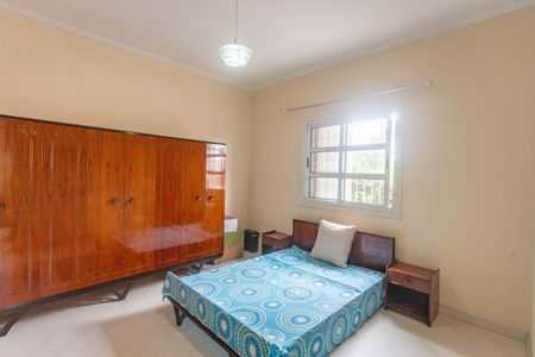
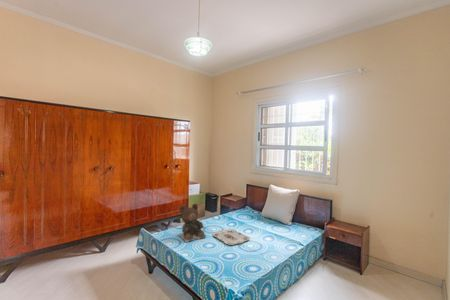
+ serving tray (230, 236)
+ teddy bear (192, 220)
